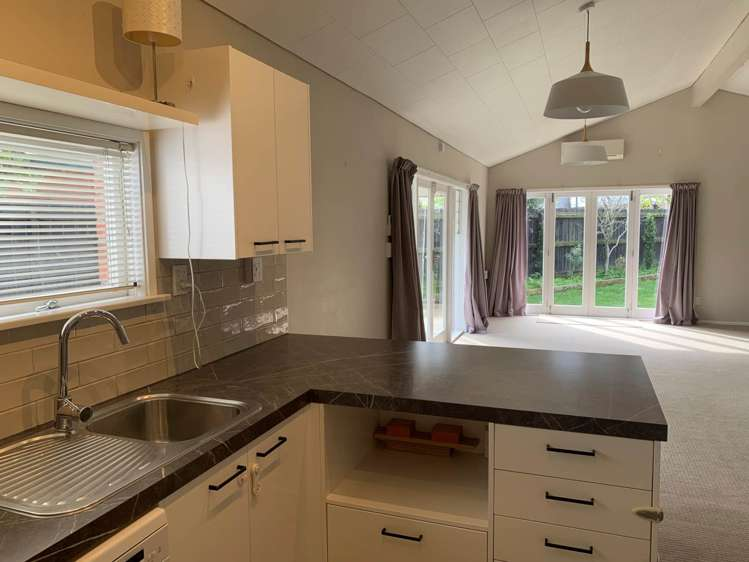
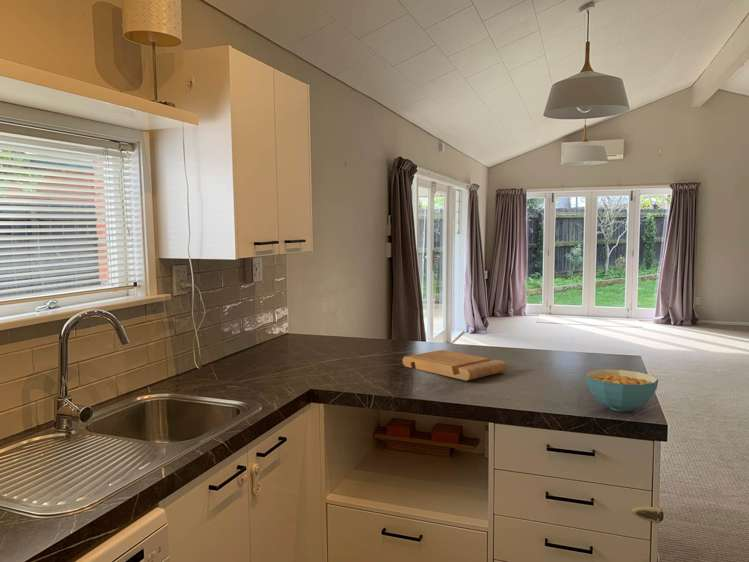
+ cereal bowl (620, 392)
+ cutting board (453, 363)
